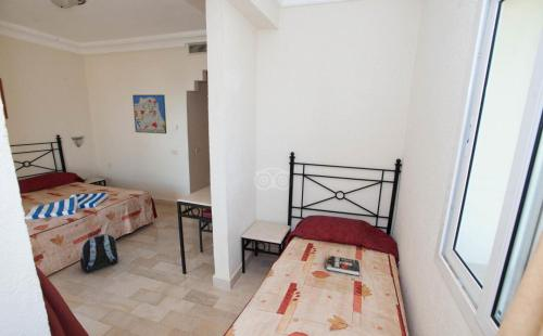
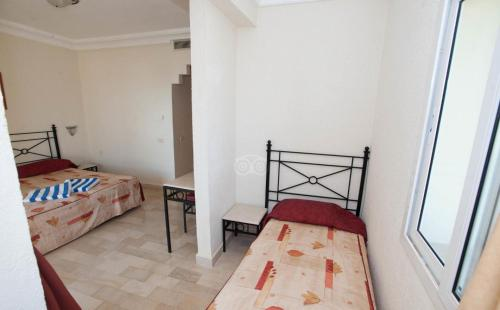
- book (342, 264)
- backpack (98, 249)
- wall art (149, 114)
